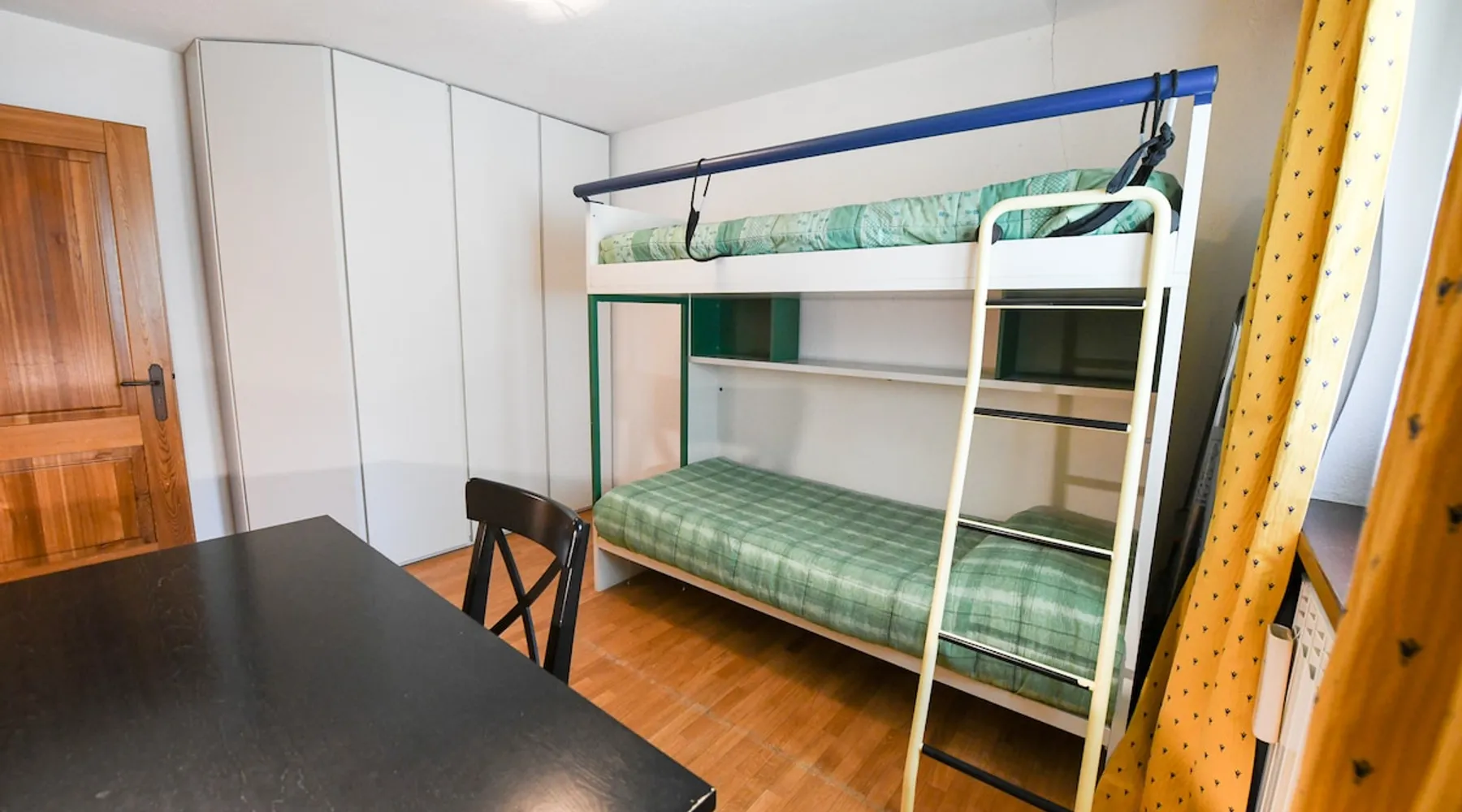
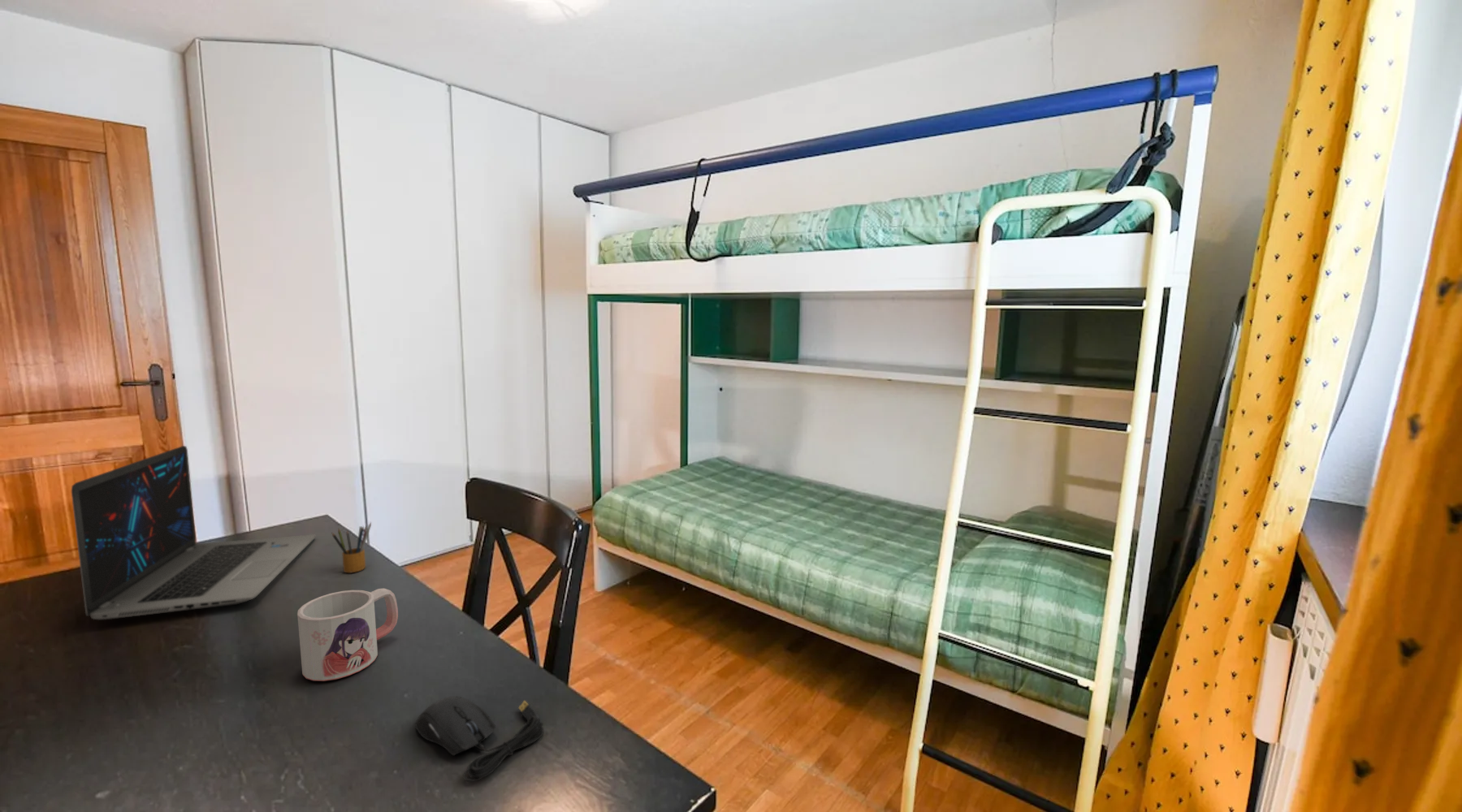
+ mug (352, 627)
+ pencil box (351, 547)
+ computer mouse (482, 715)
+ laptop (193, 518)
